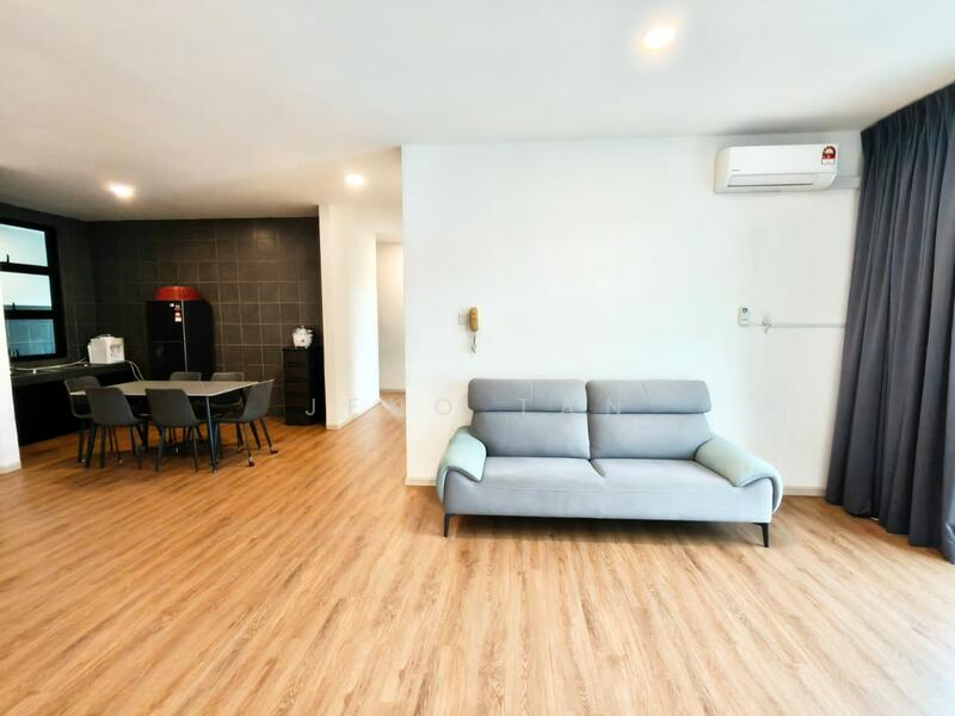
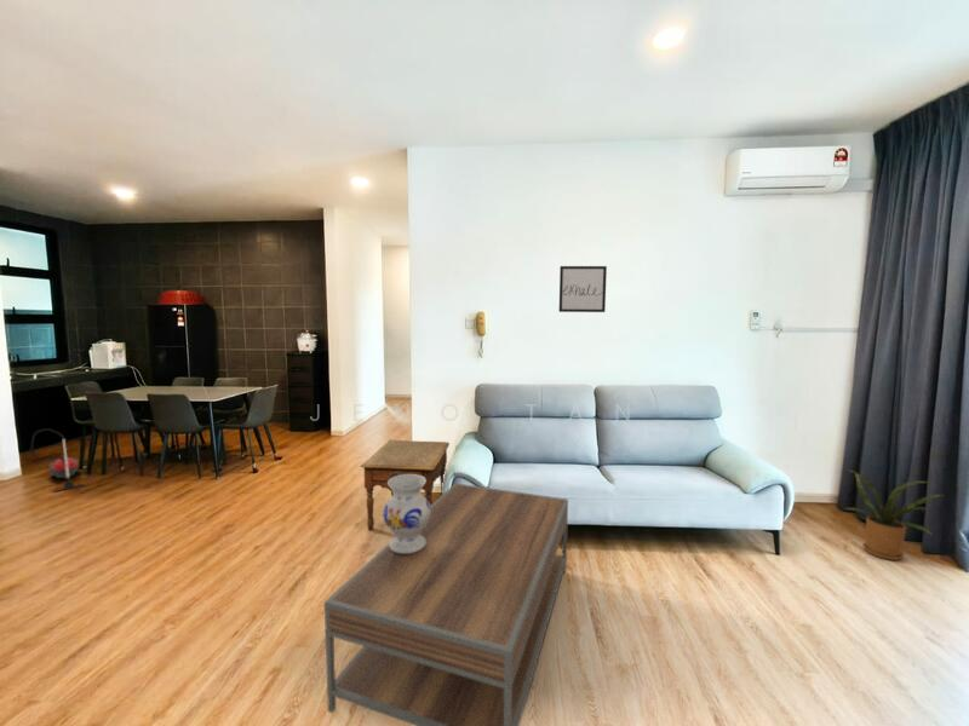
+ house plant (890, 512)
+ vacuum cleaner (56, 455)
+ vase (407, 512)
+ wall art (581, 289)
+ coffee table (469, 581)
+ side table (408, 473)
